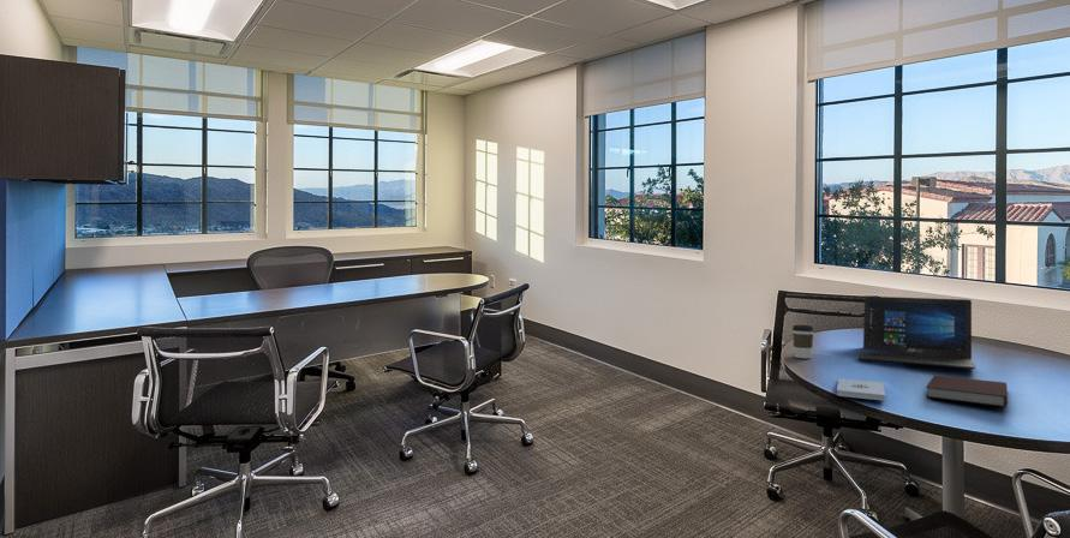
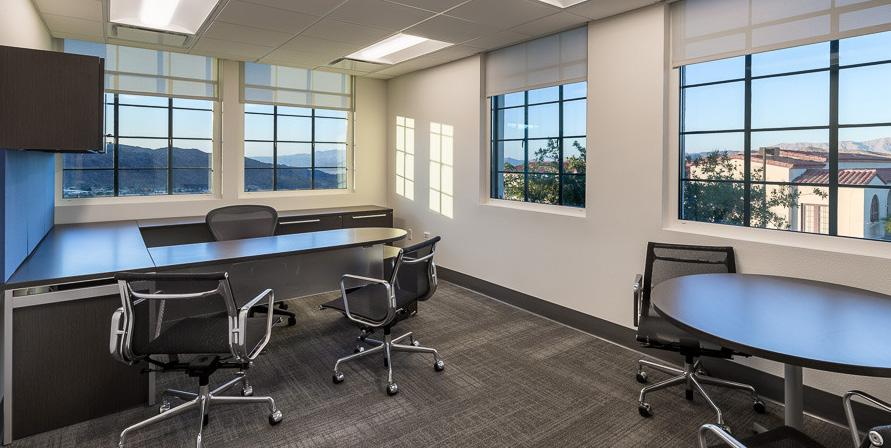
- notepad (860, 388)
- coffee cup (802, 341)
- laptop (914, 329)
- notebook (967, 389)
